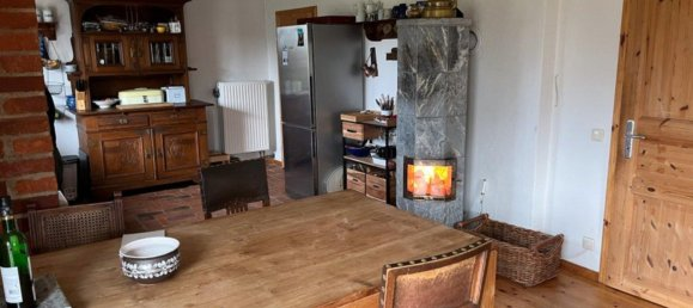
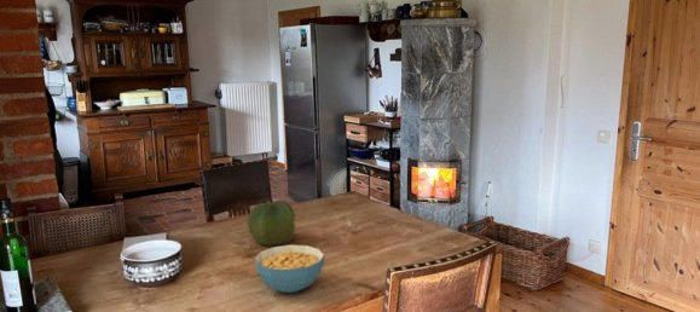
+ cabbage (274, 221)
+ cereal bowl (289, 272)
